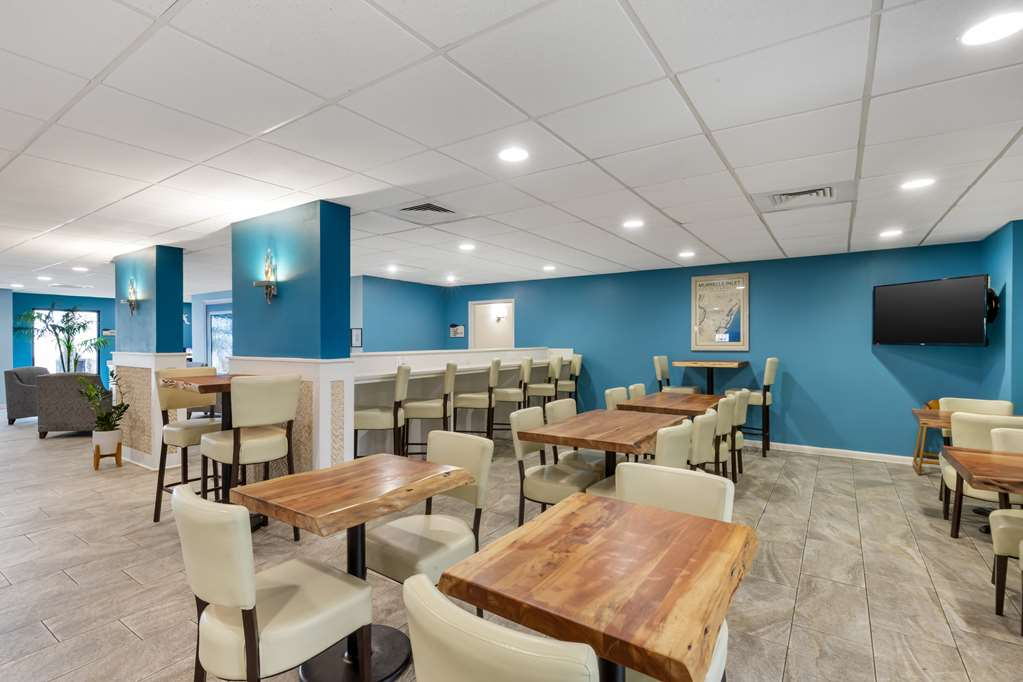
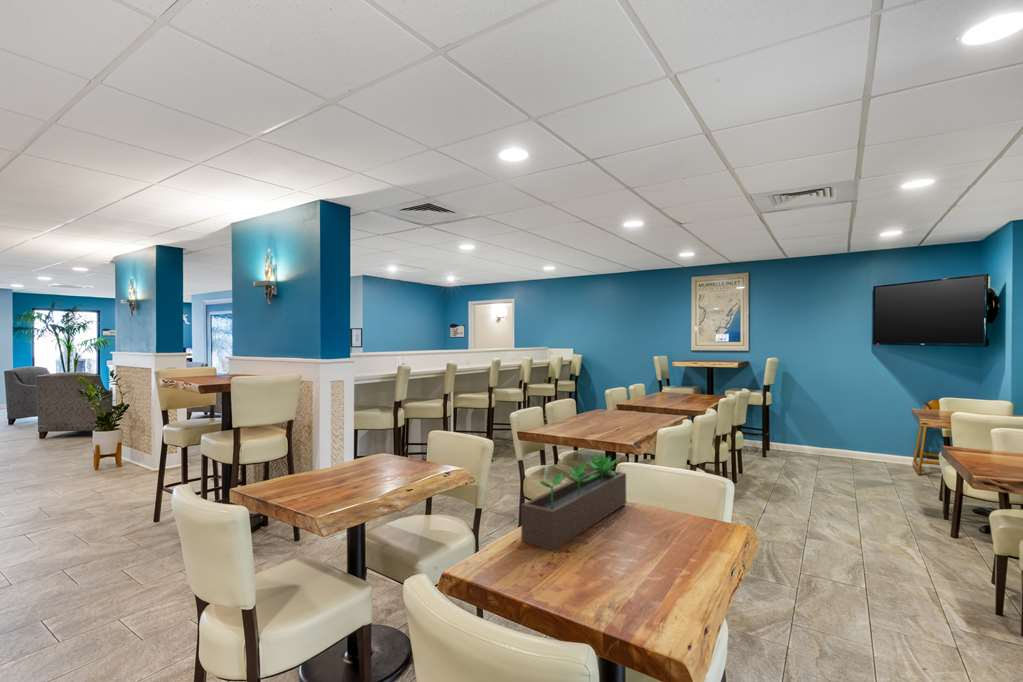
+ succulent planter (579, 491)
